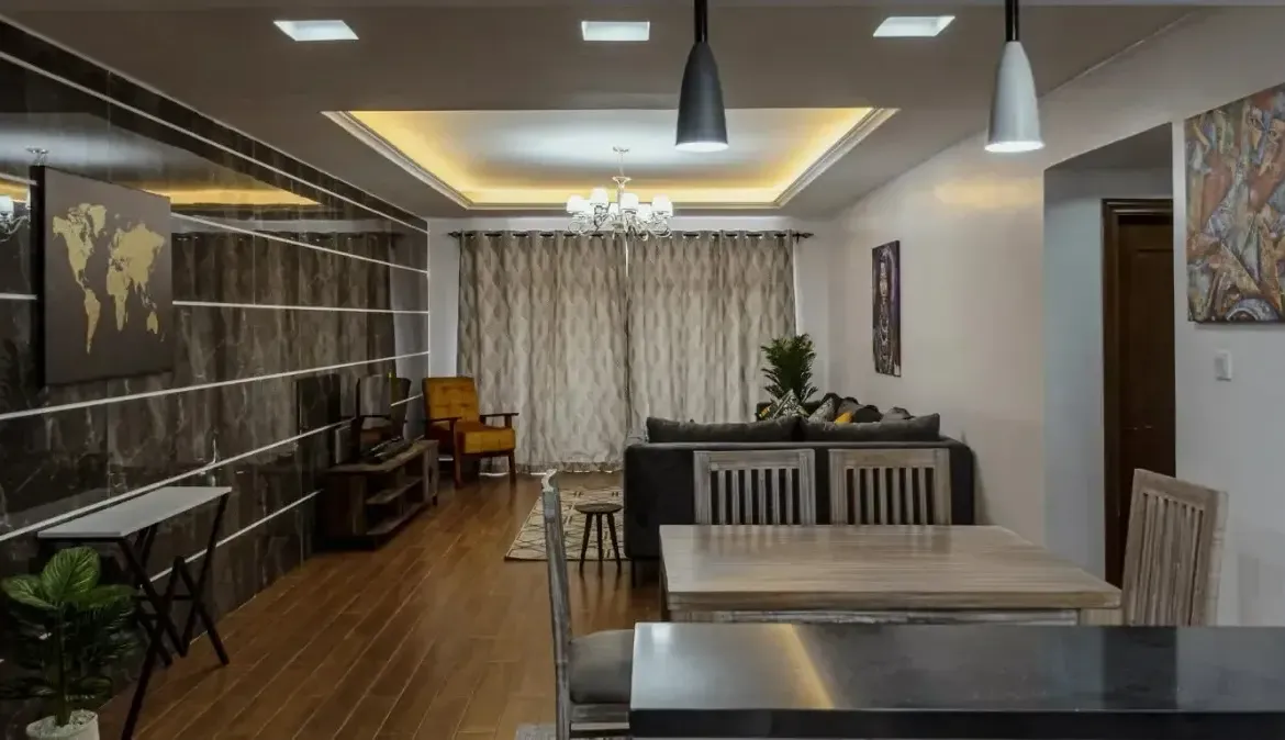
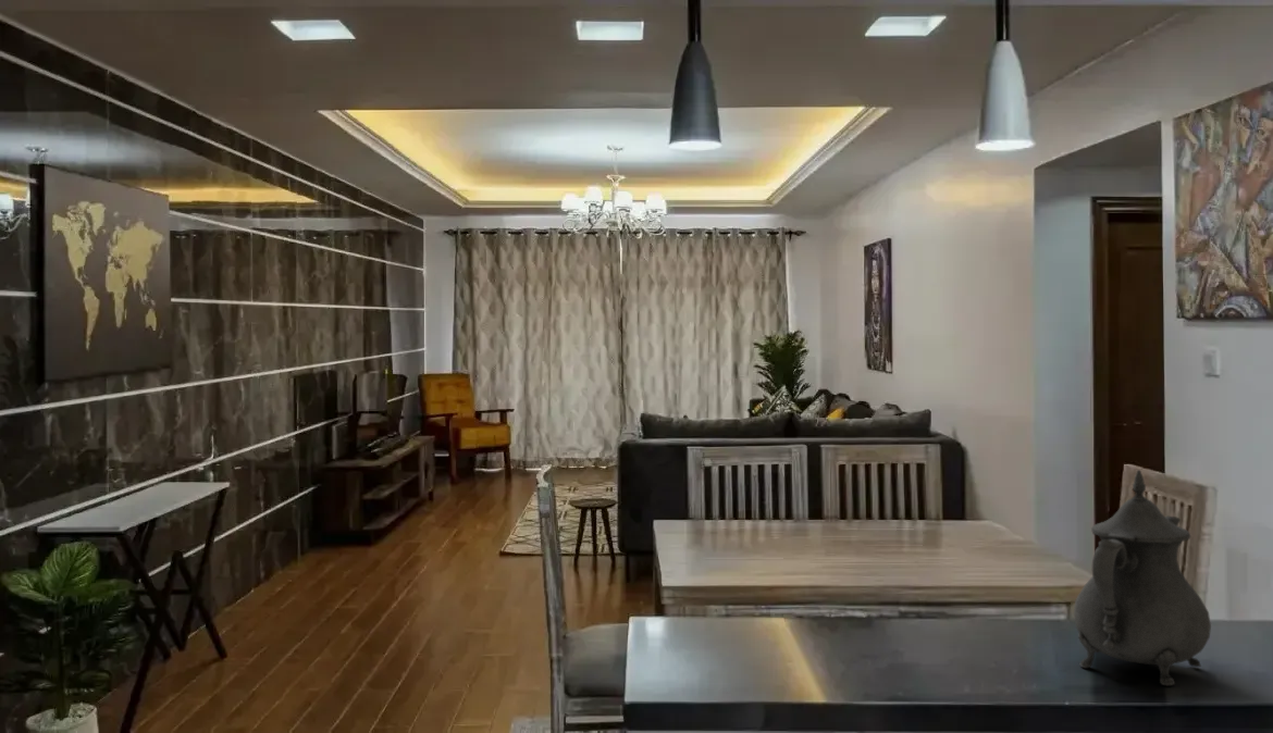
+ teapot (1139, 568)
